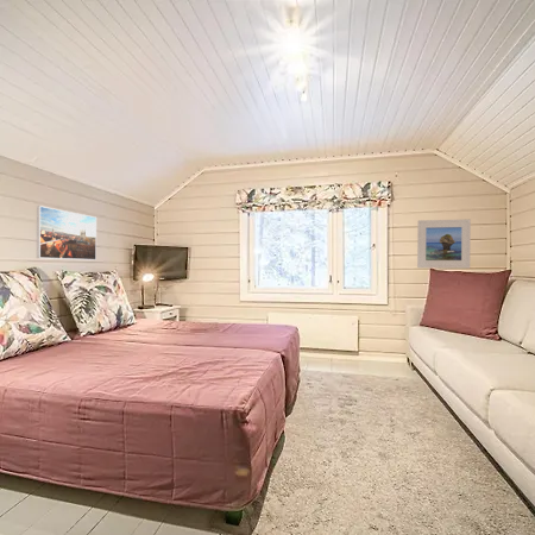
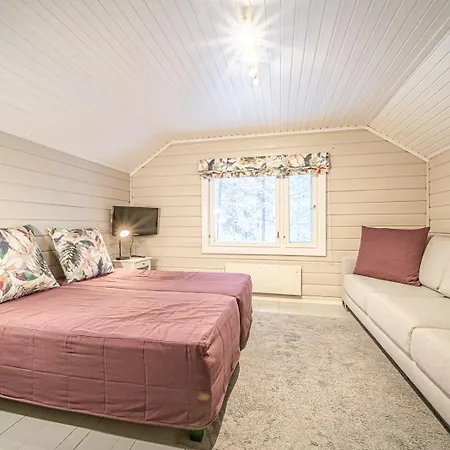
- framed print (69, 235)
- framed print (442, 244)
